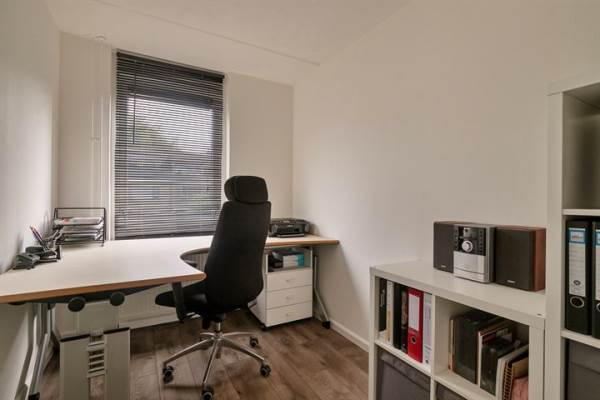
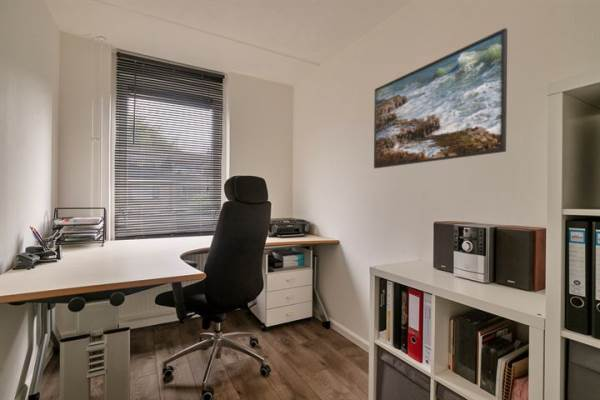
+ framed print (426, 113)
